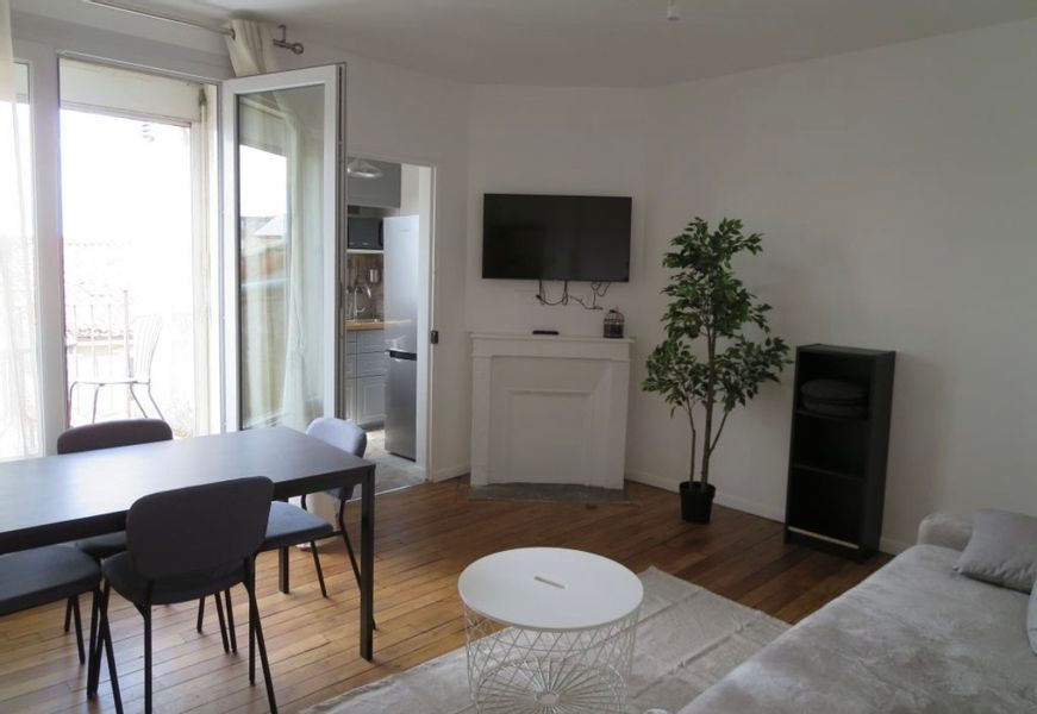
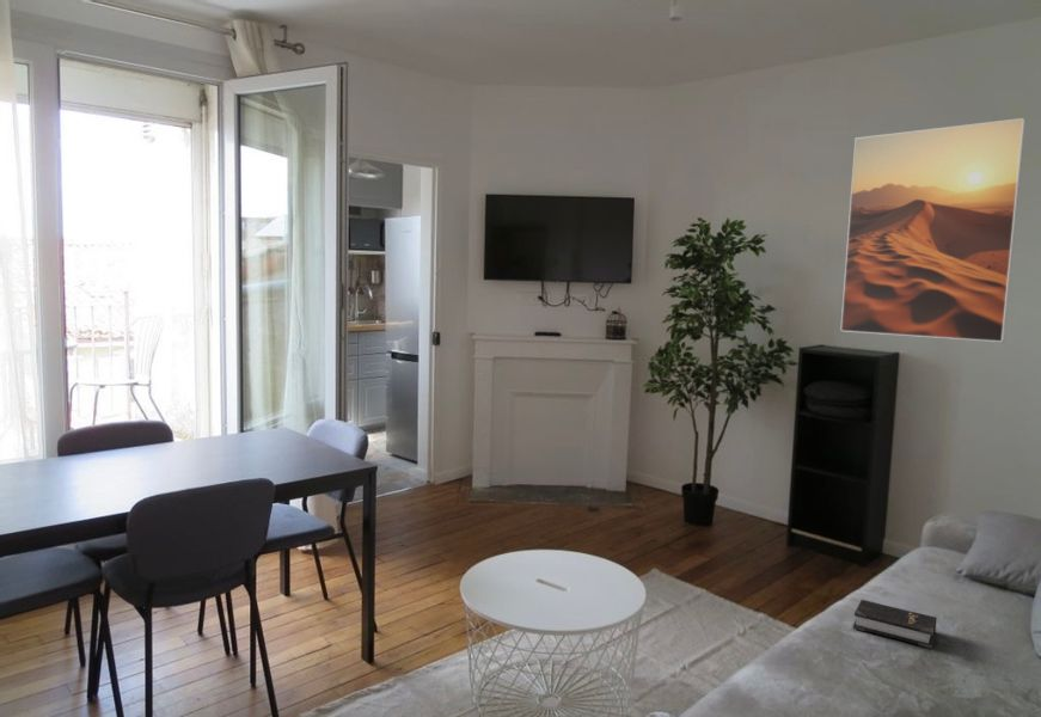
+ hardback book (894, 621)
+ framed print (925, 233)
